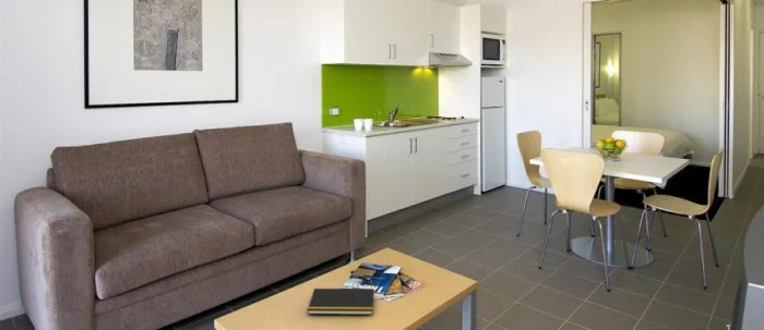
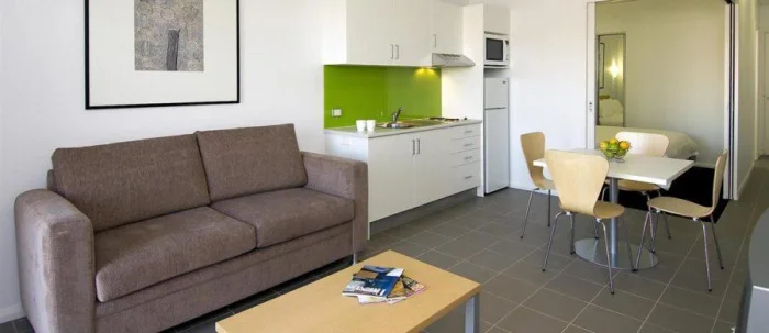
- notepad (342, 301)
